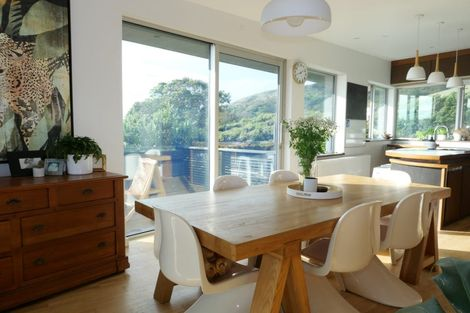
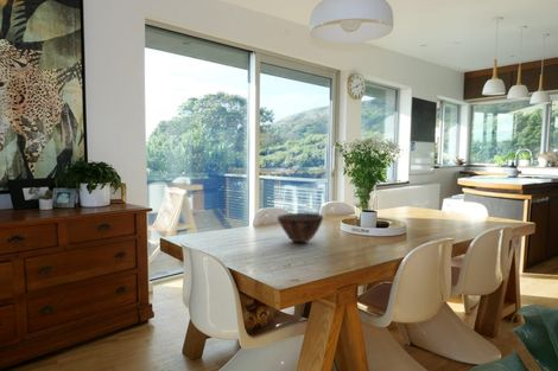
+ bowl (299, 228)
